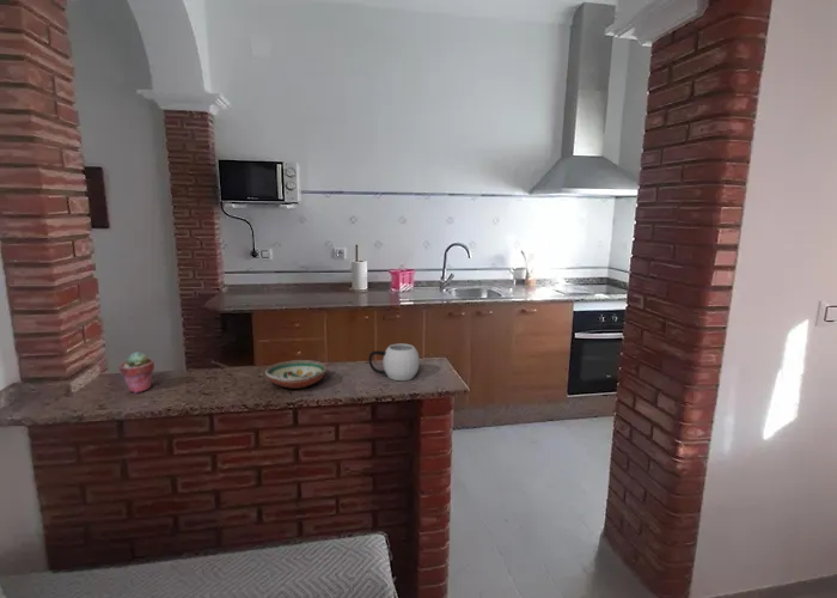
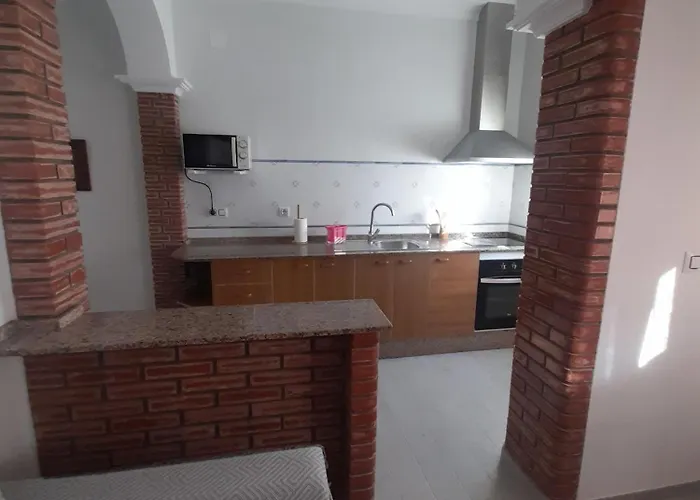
- mug (393, 361)
- decorative bowl (297, 376)
- potted succulent (138, 370)
